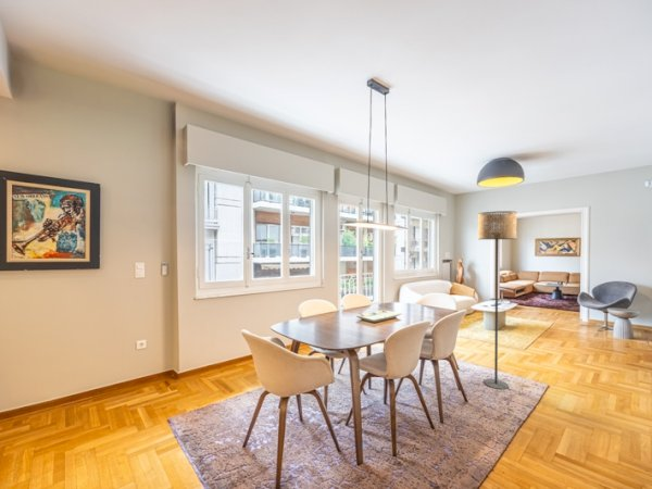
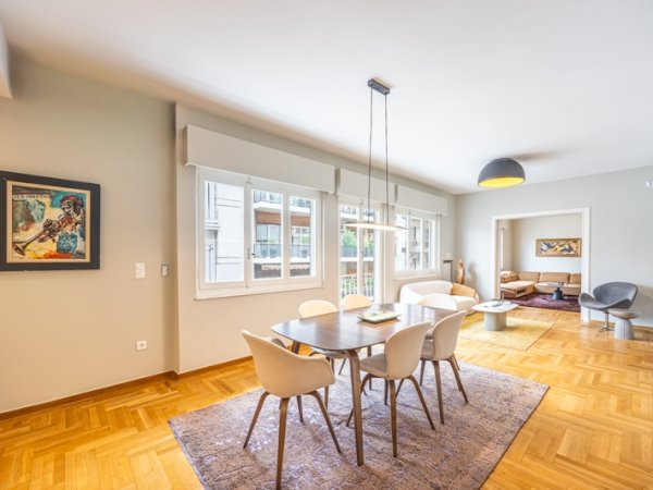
- floor lamp (496, 298)
